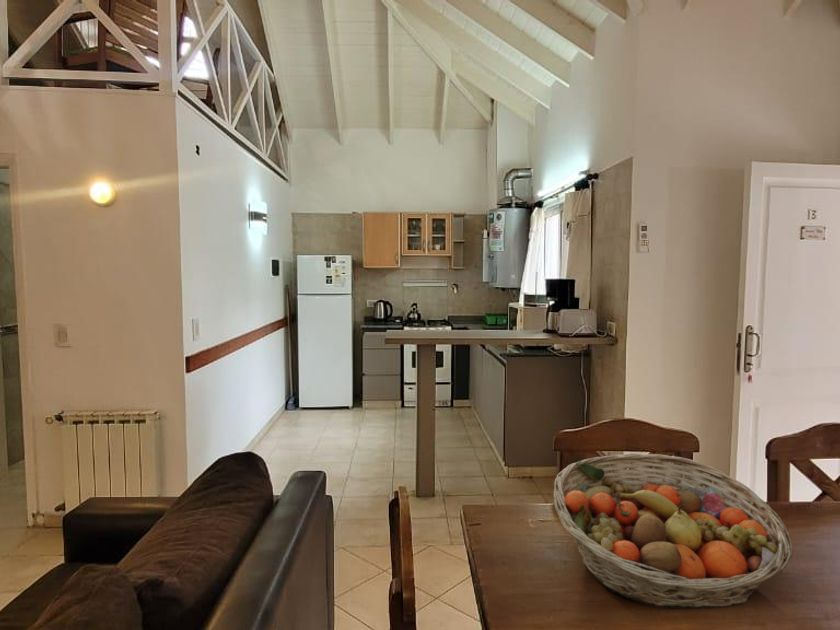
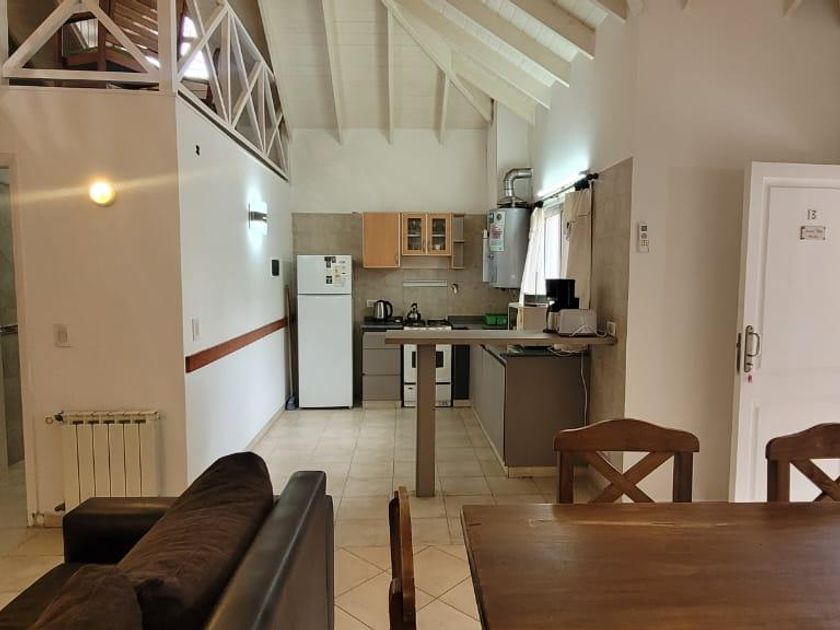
- fruit basket (663, 524)
